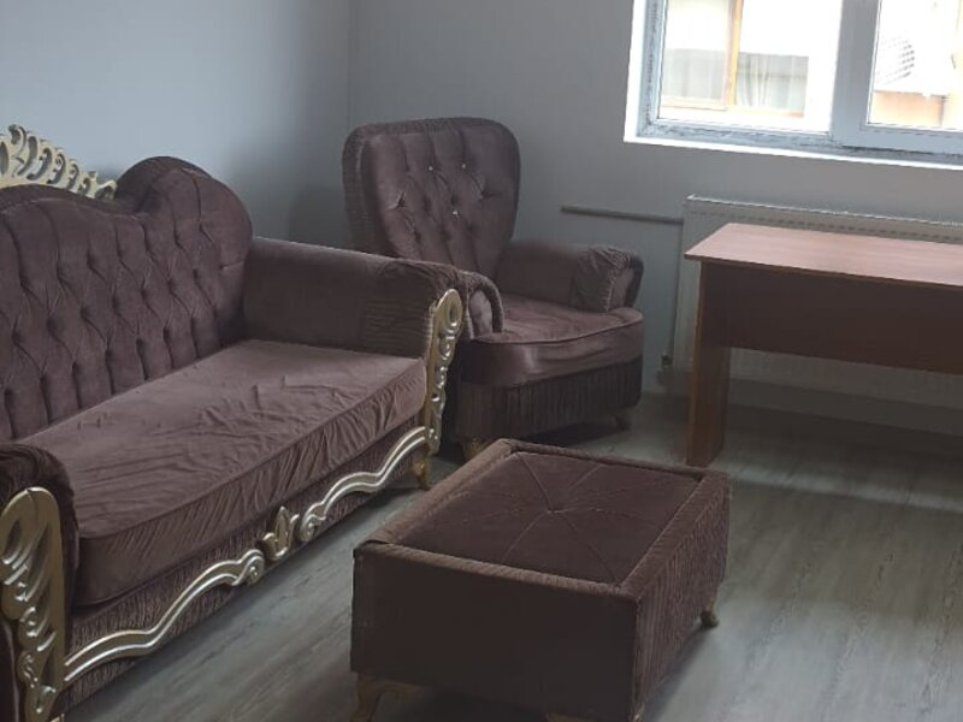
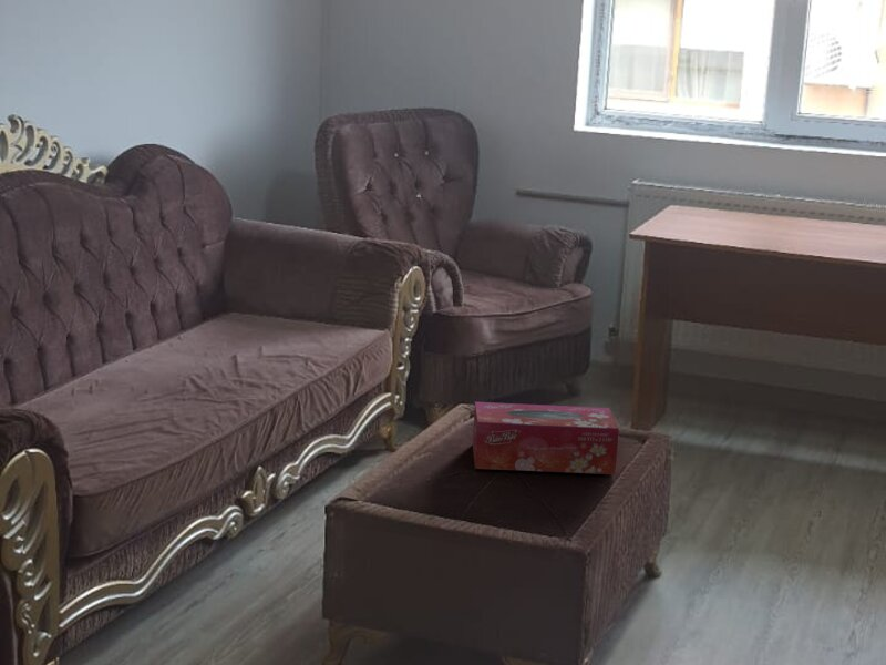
+ tissue box (543, 437)
